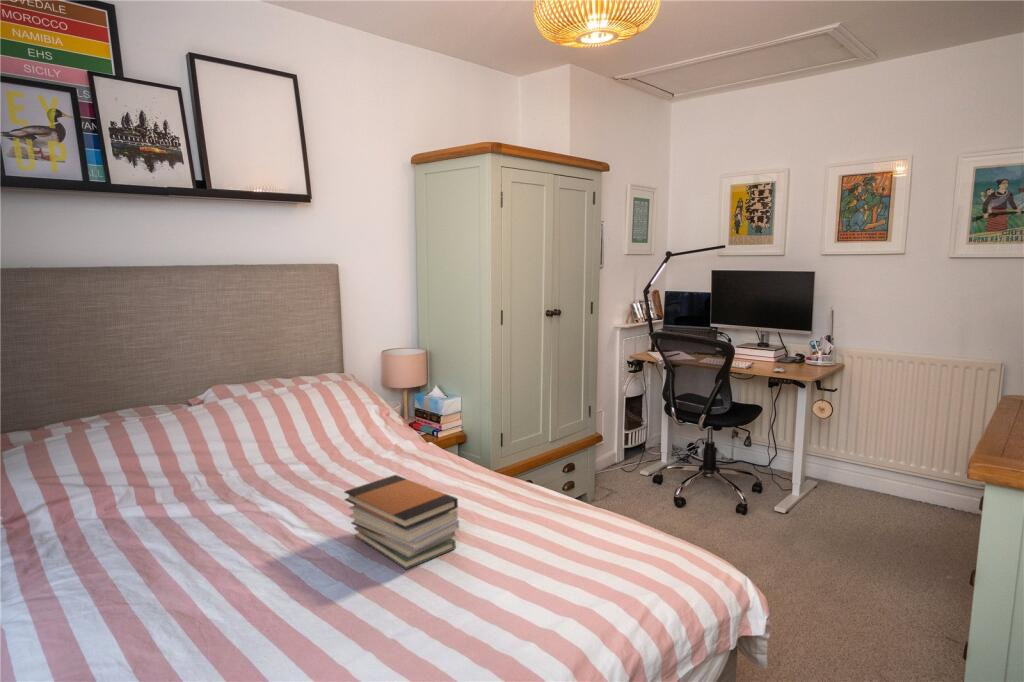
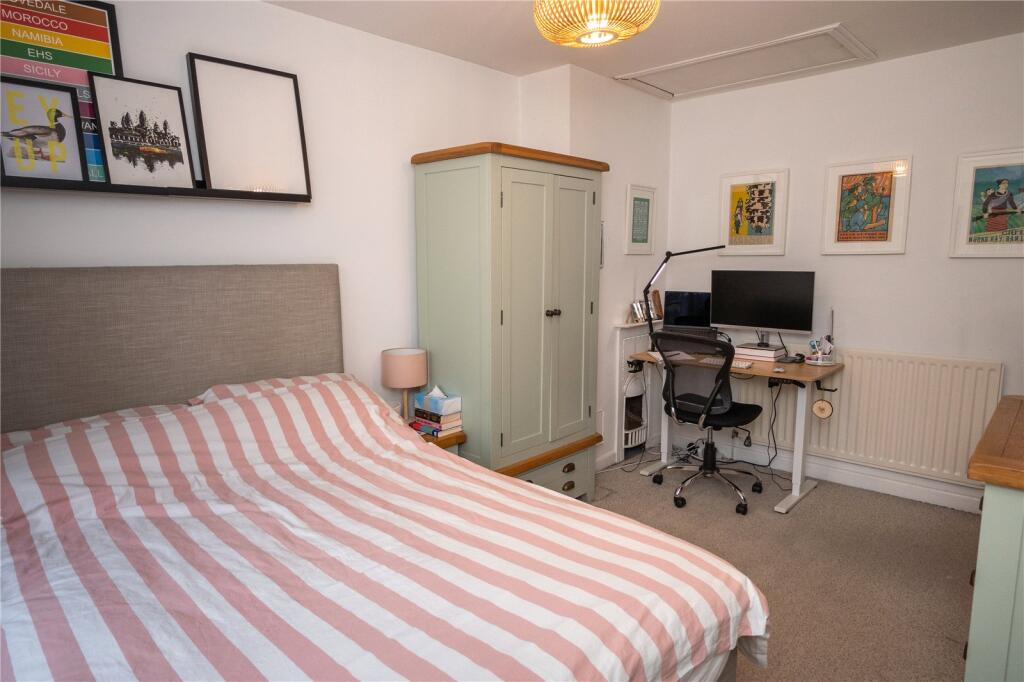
- book stack (402, 519)
